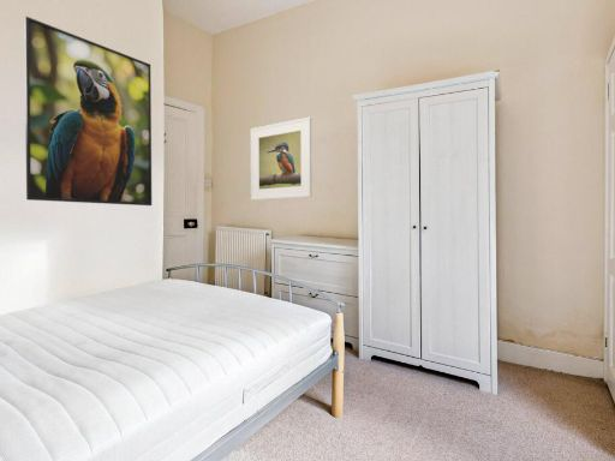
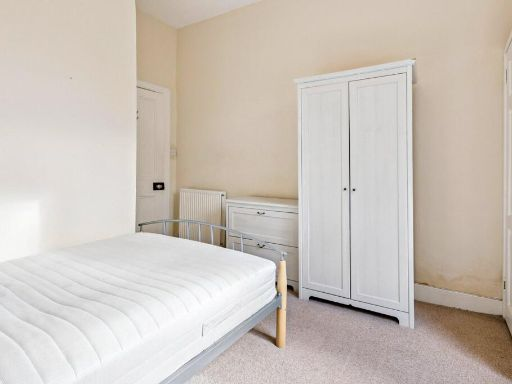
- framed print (279, 161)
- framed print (96, 122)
